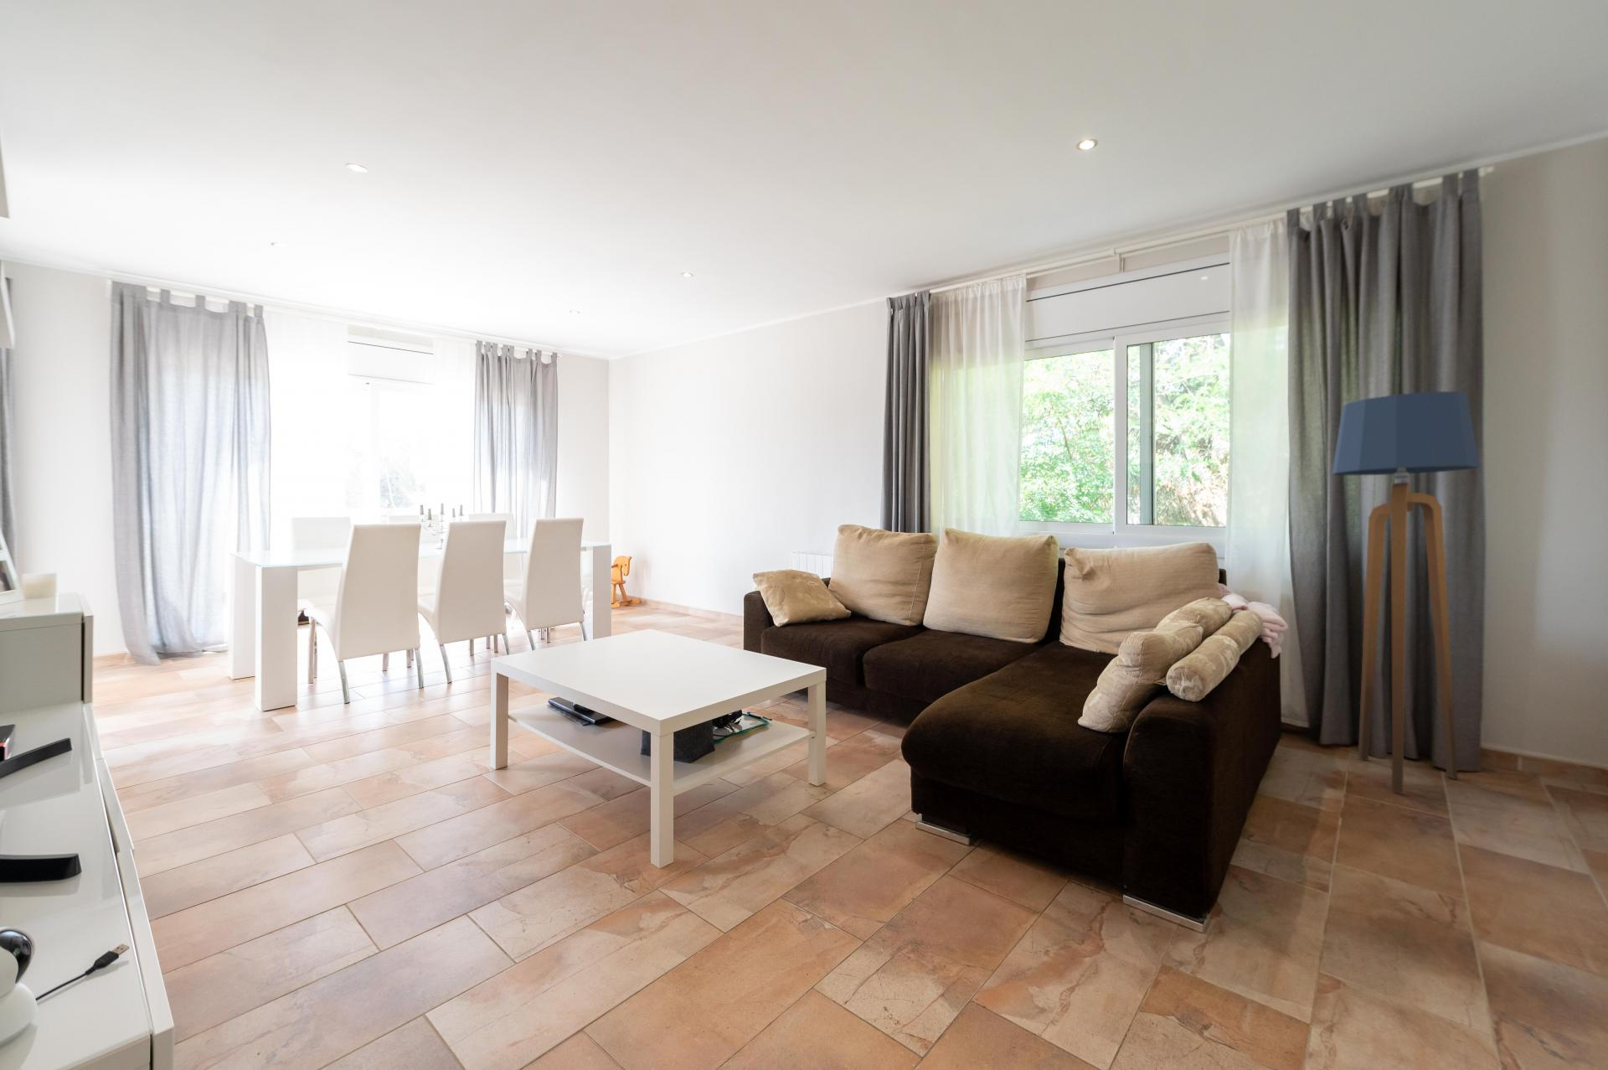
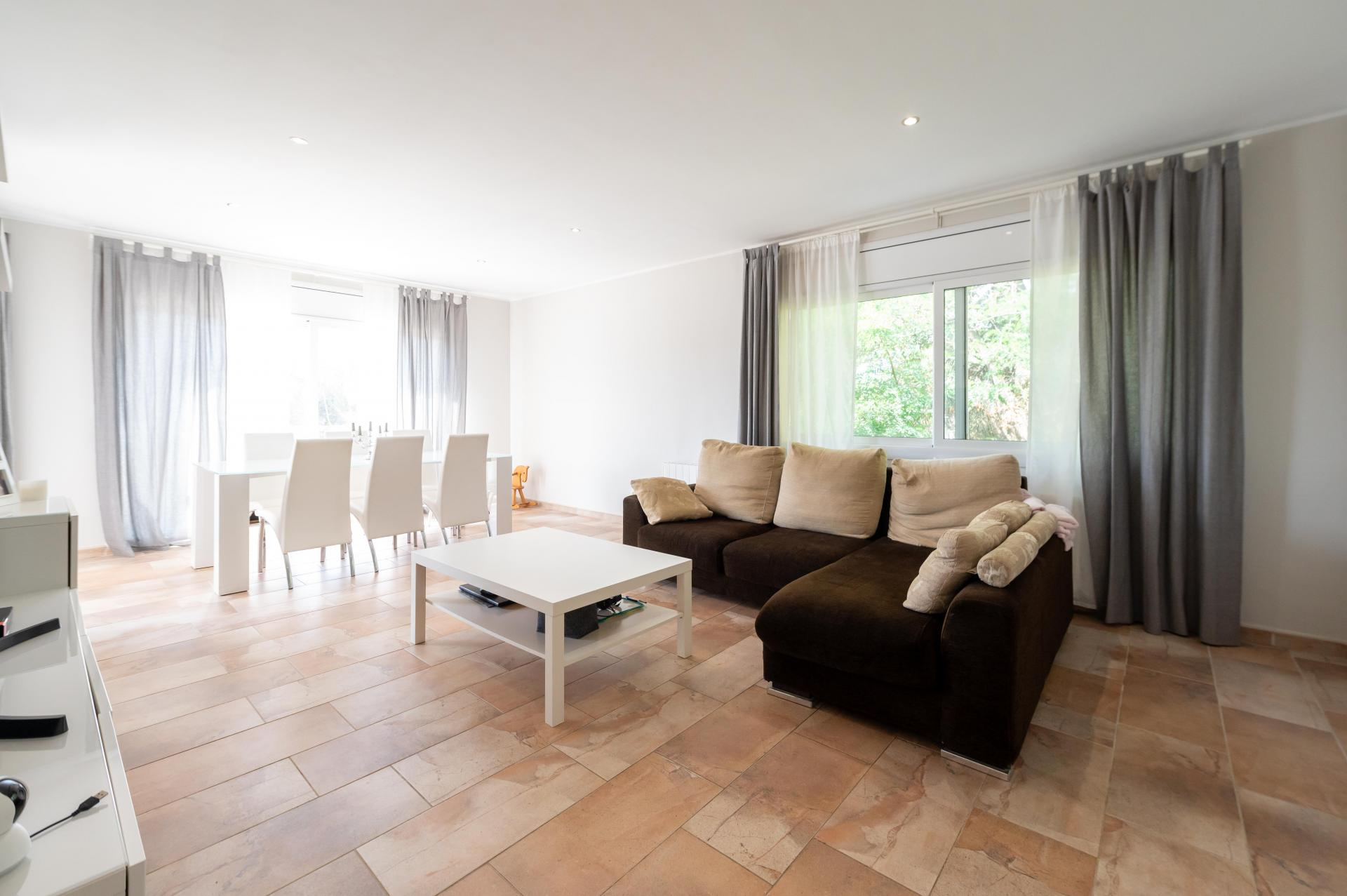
- floor lamp (1401, 590)
